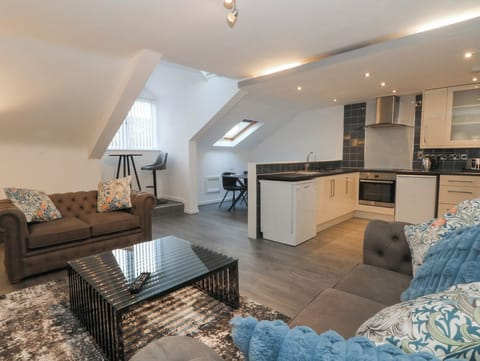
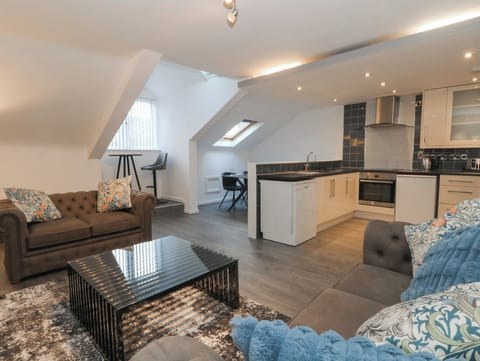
- remote control (140, 281)
